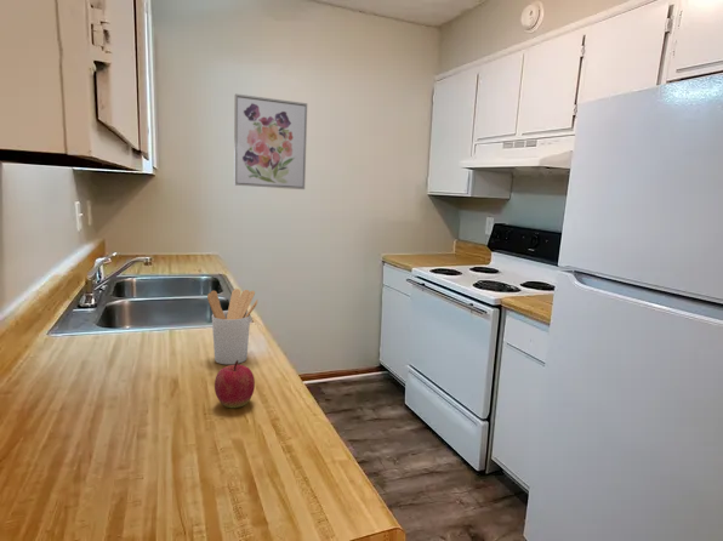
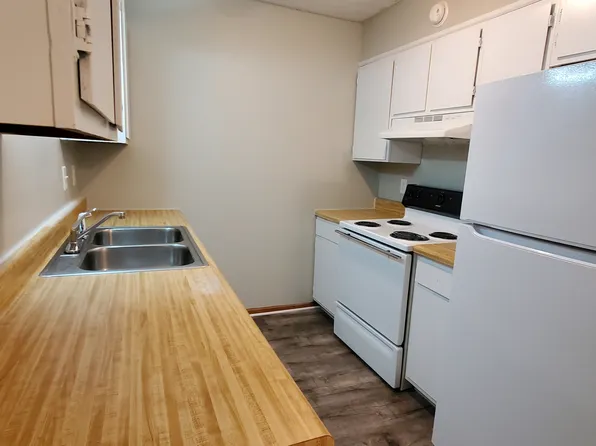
- apple (234, 381)
- wall art (271, 143)
- utensil holder (234, 323)
